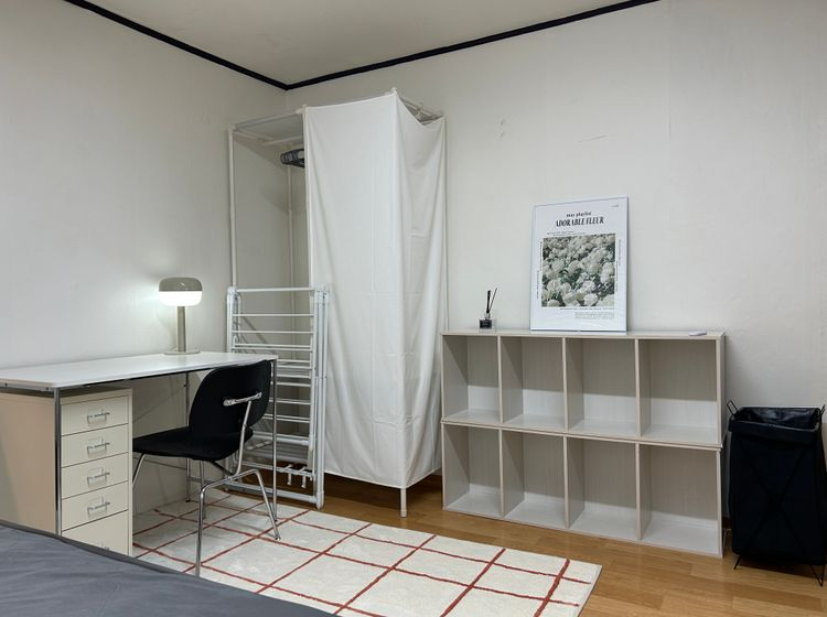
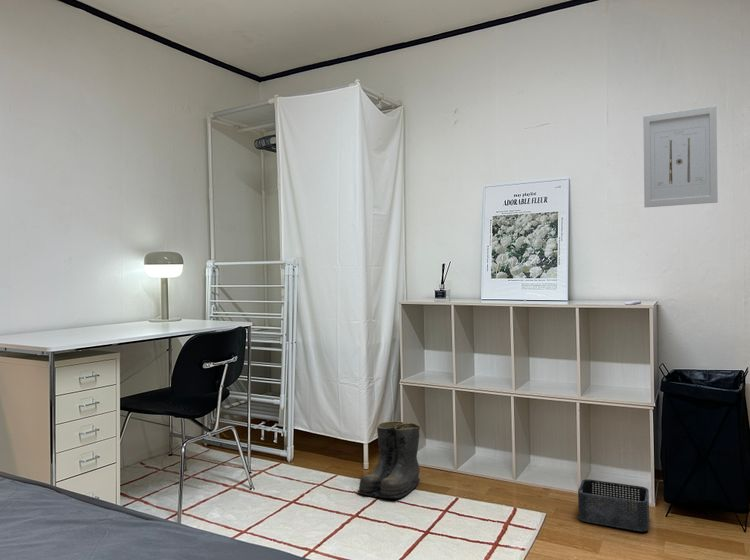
+ boots (390, 457)
+ wall art (679, 158)
+ storage bin (613, 504)
